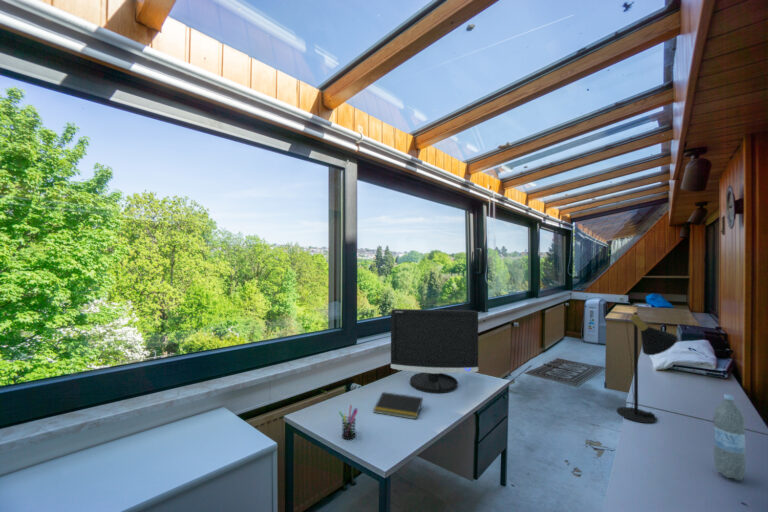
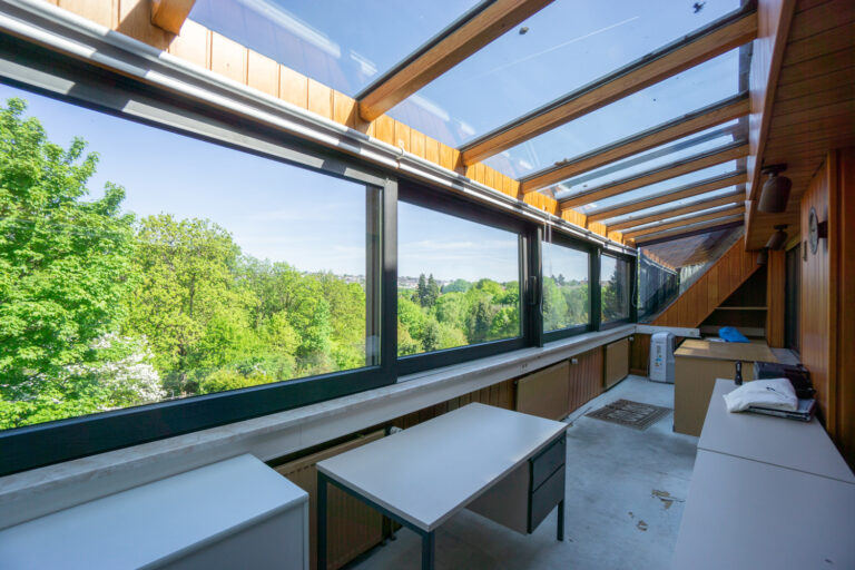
- monitor (433, 346)
- water bottle (729, 435)
- table lamp (637, 365)
- notepad (398, 404)
- pen holder (347, 420)
